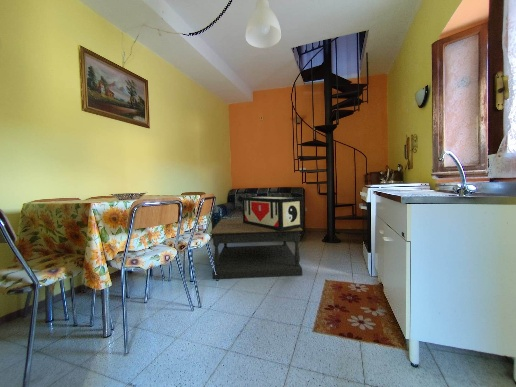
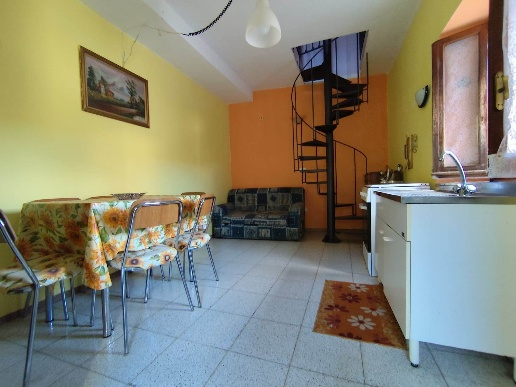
- decorative box (270, 211)
- coffee table (255, 241)
